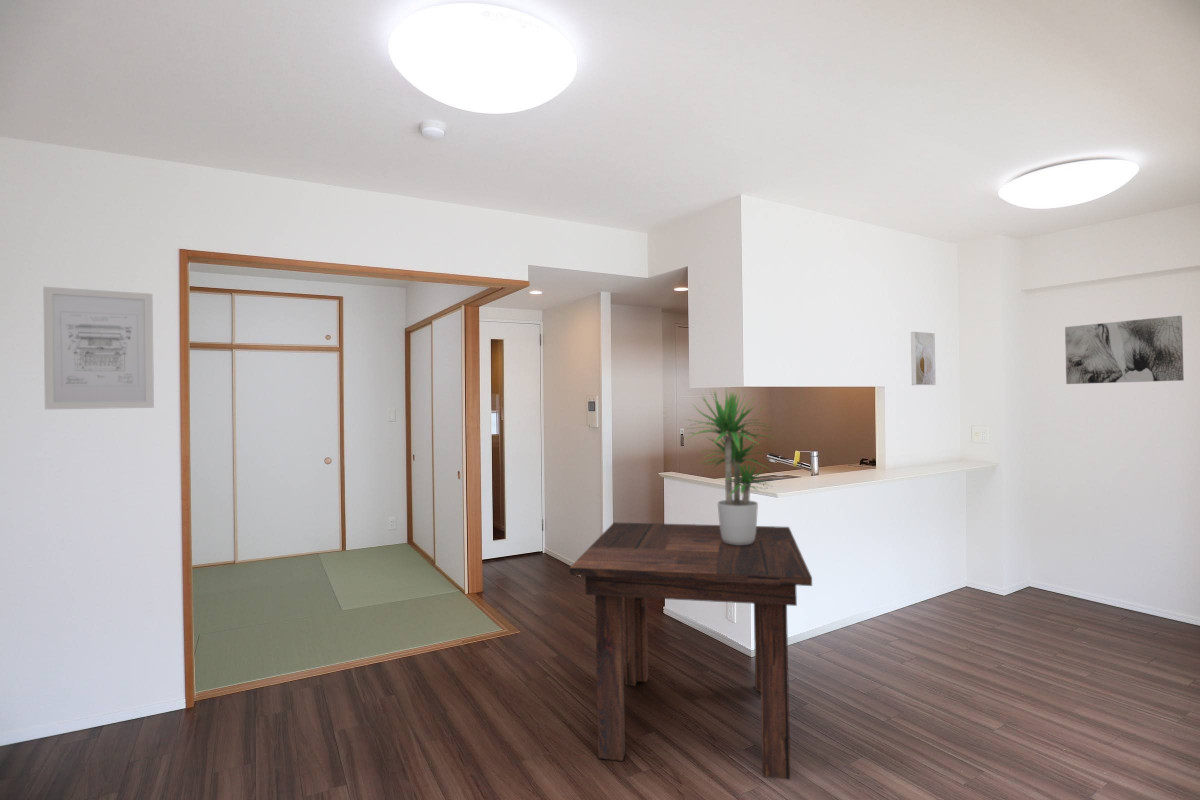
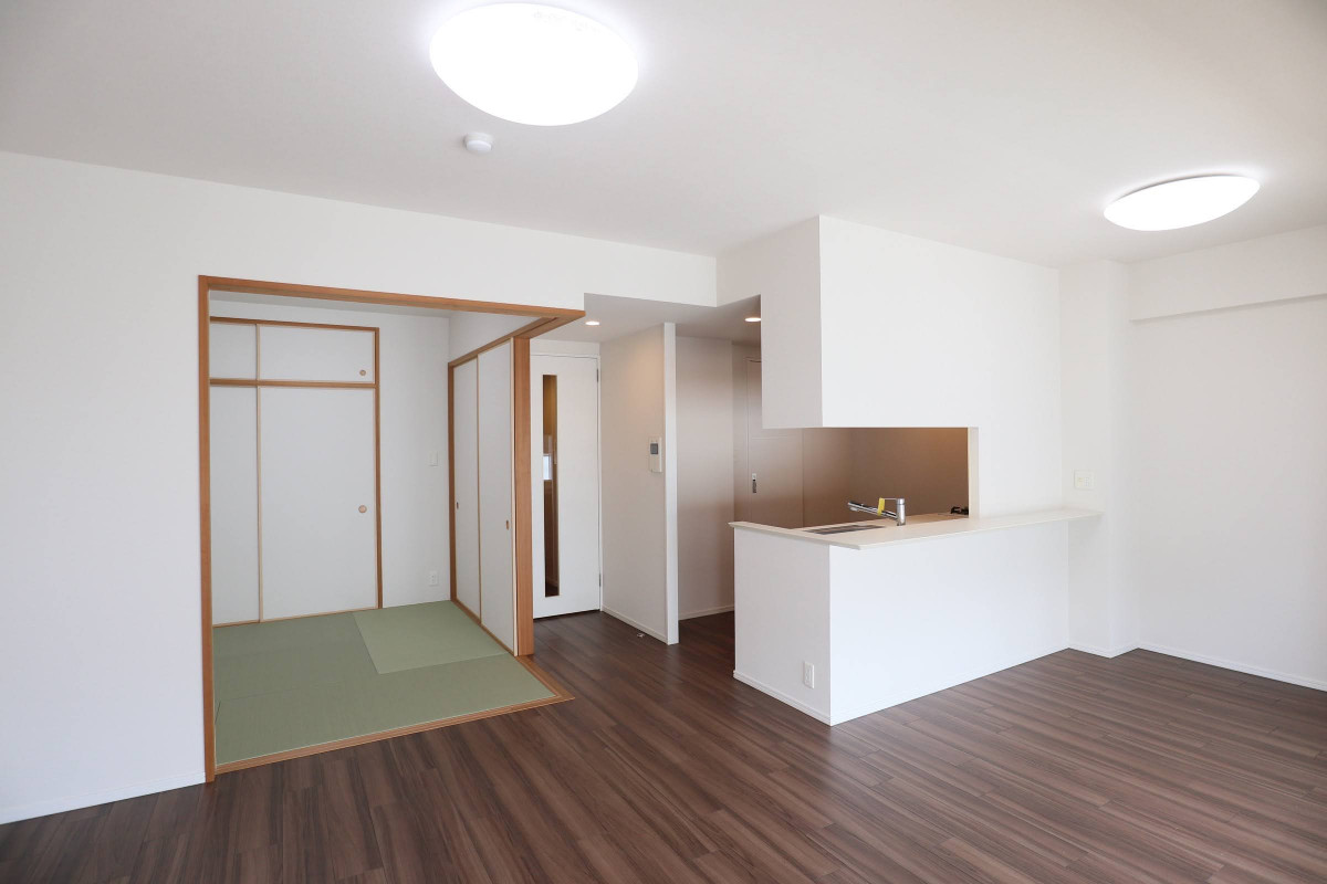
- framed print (923, 358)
- dining table (694, 600)
- wall art (100, 349)
- wall art (1120, 352)
- potted plant (730, 464)
